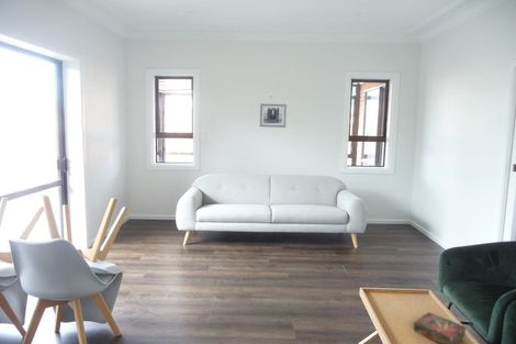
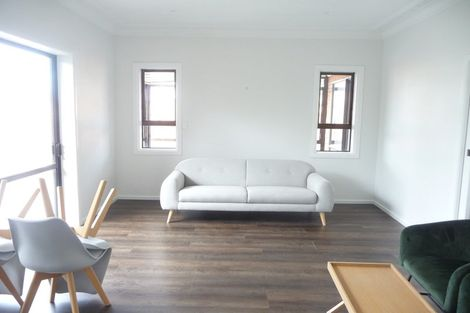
- book (438, 329)
- wall art (272, 115)
